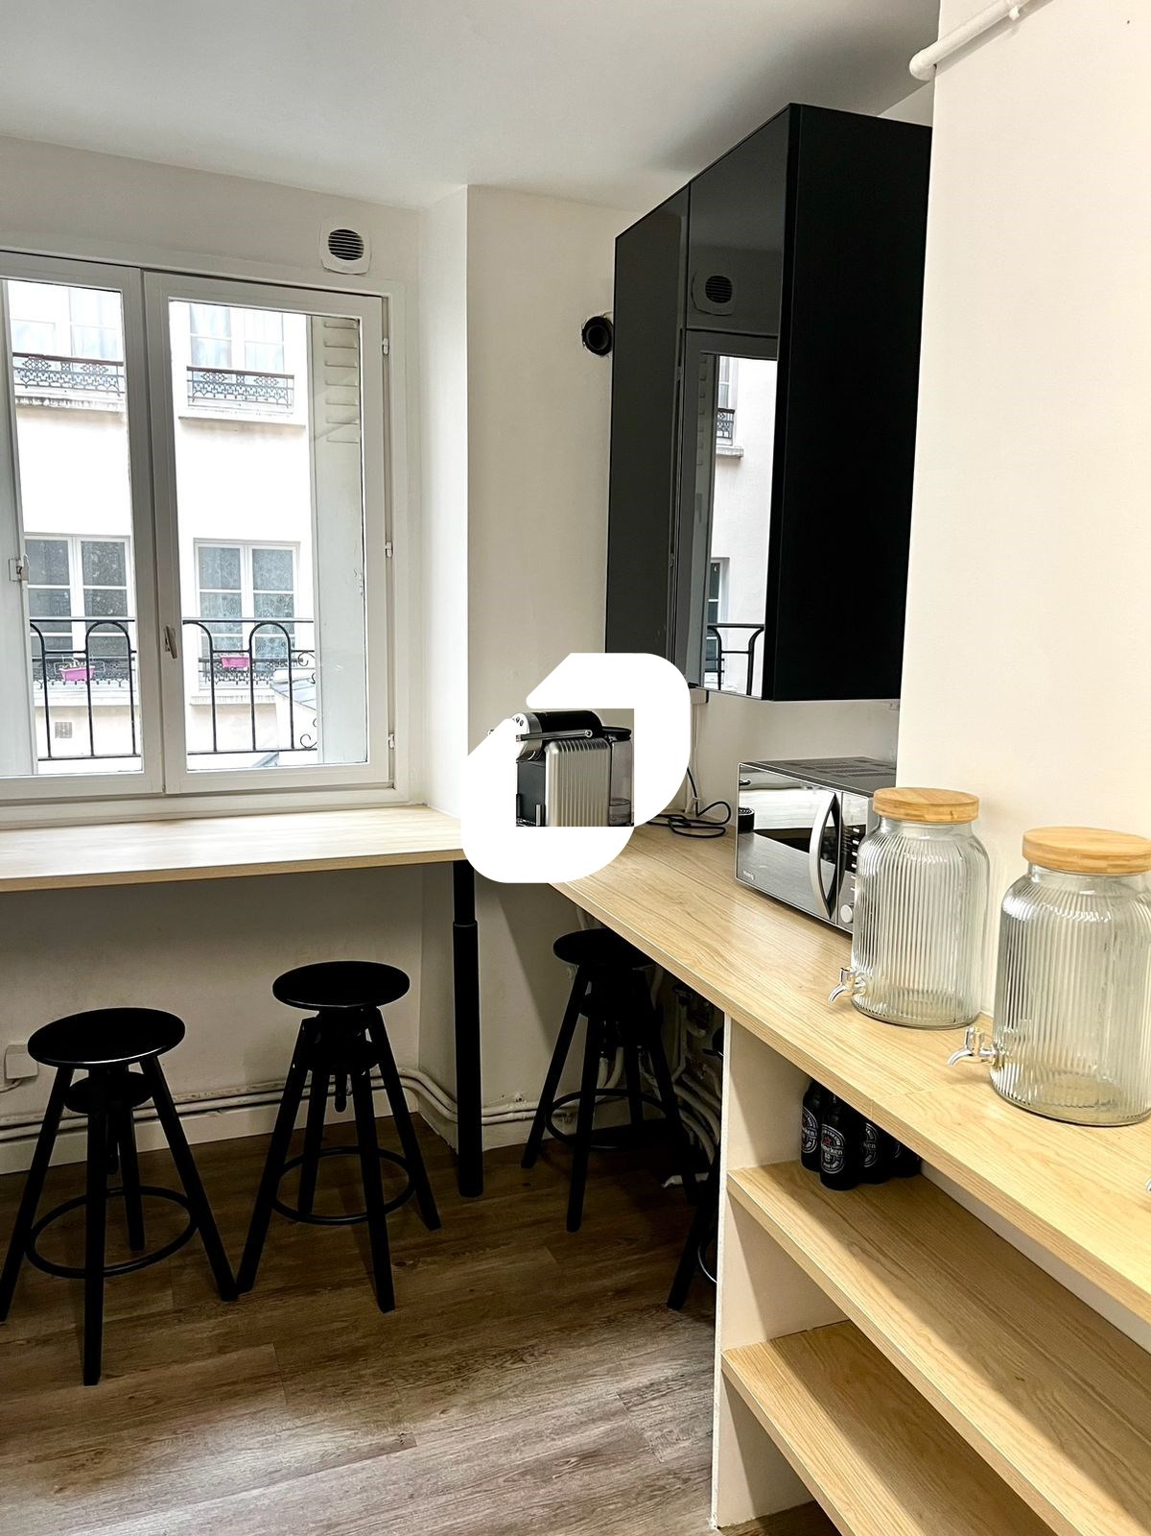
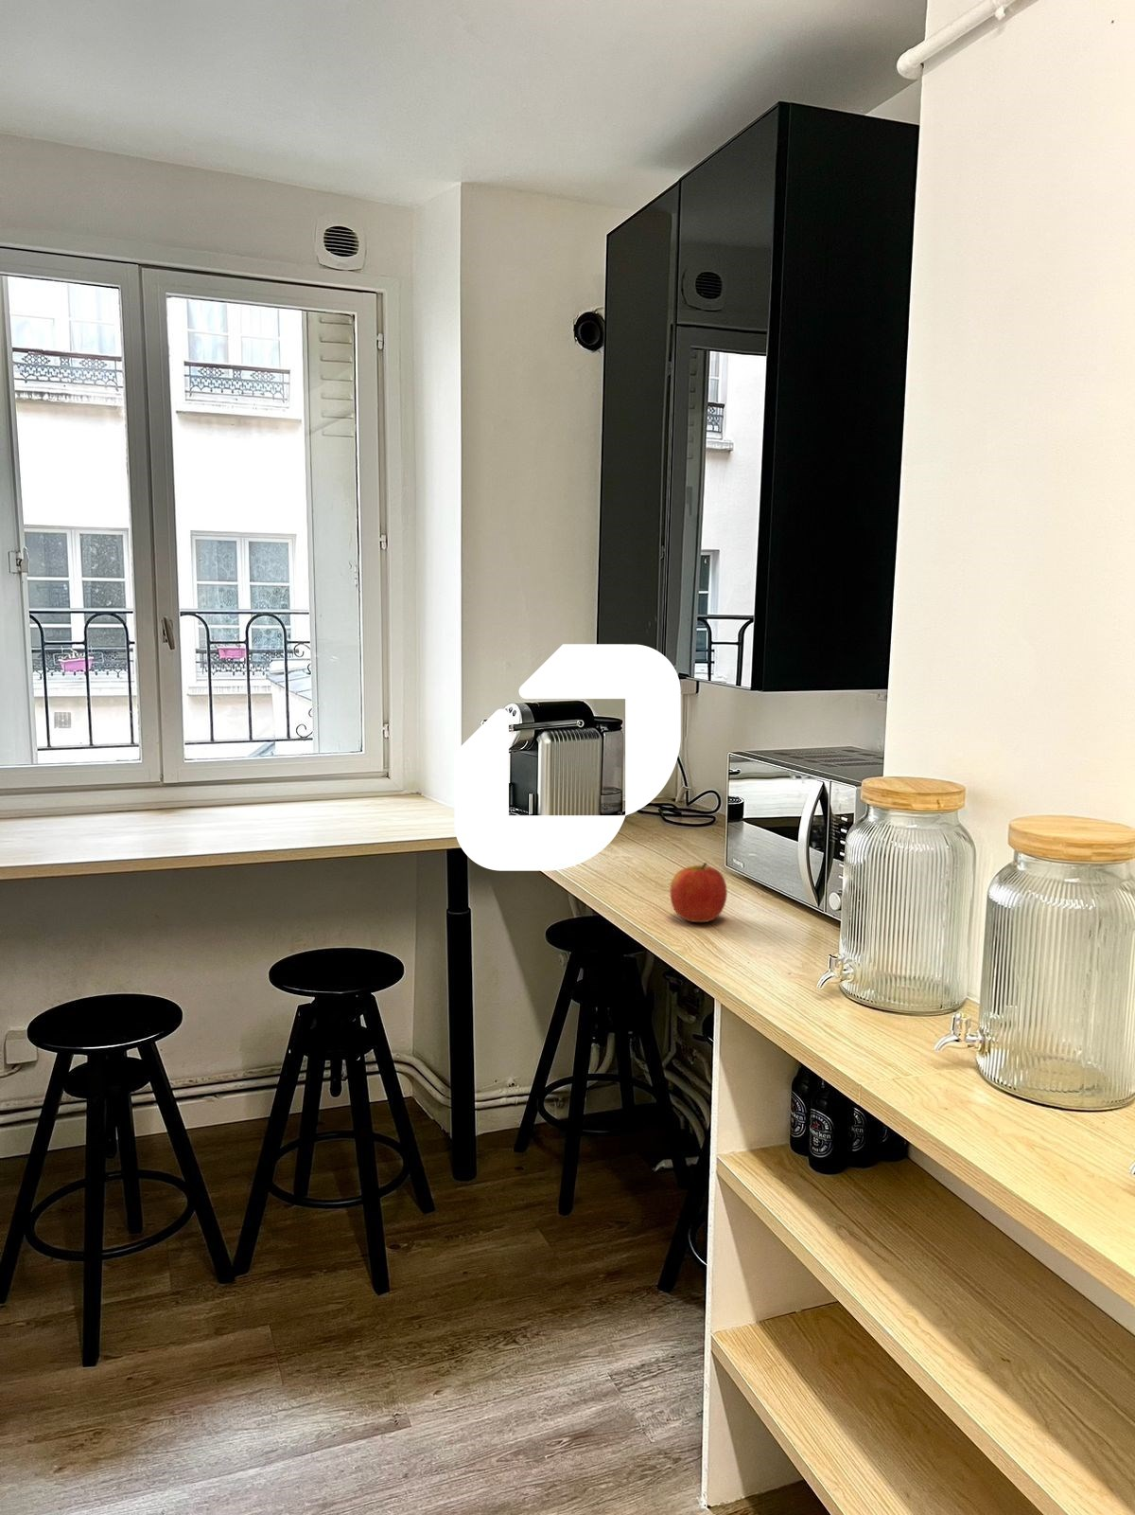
+ apple (697, 889)
